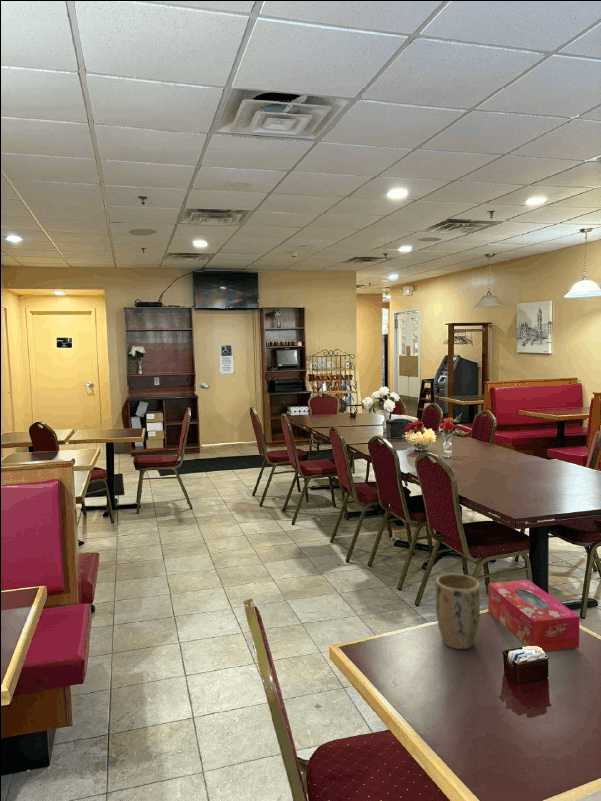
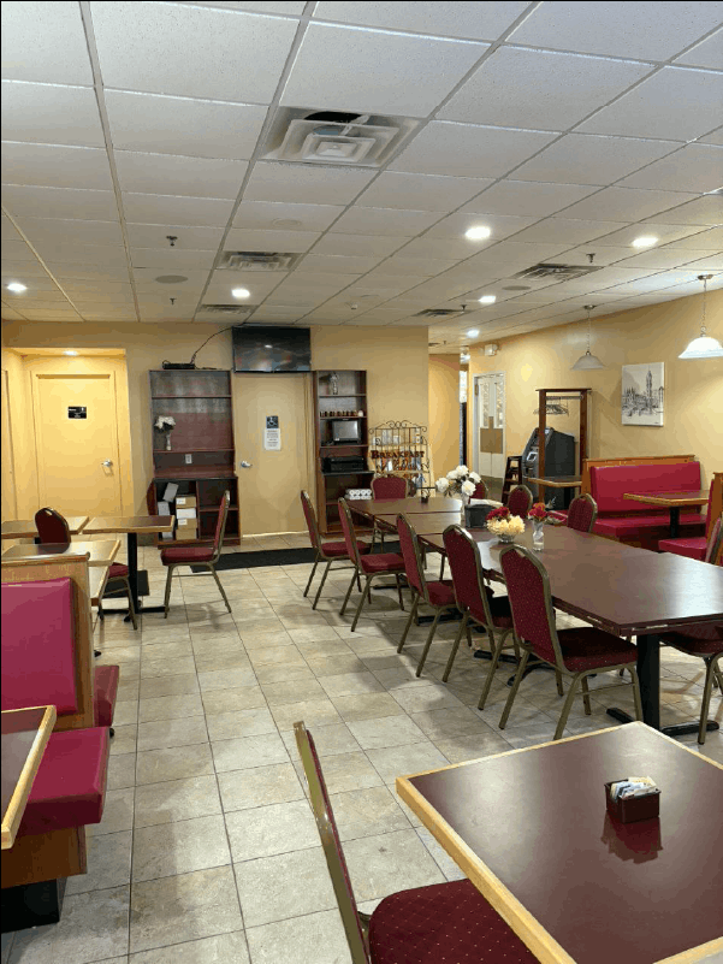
- plant pot (457, 611)
- tissue box (530, 613)
